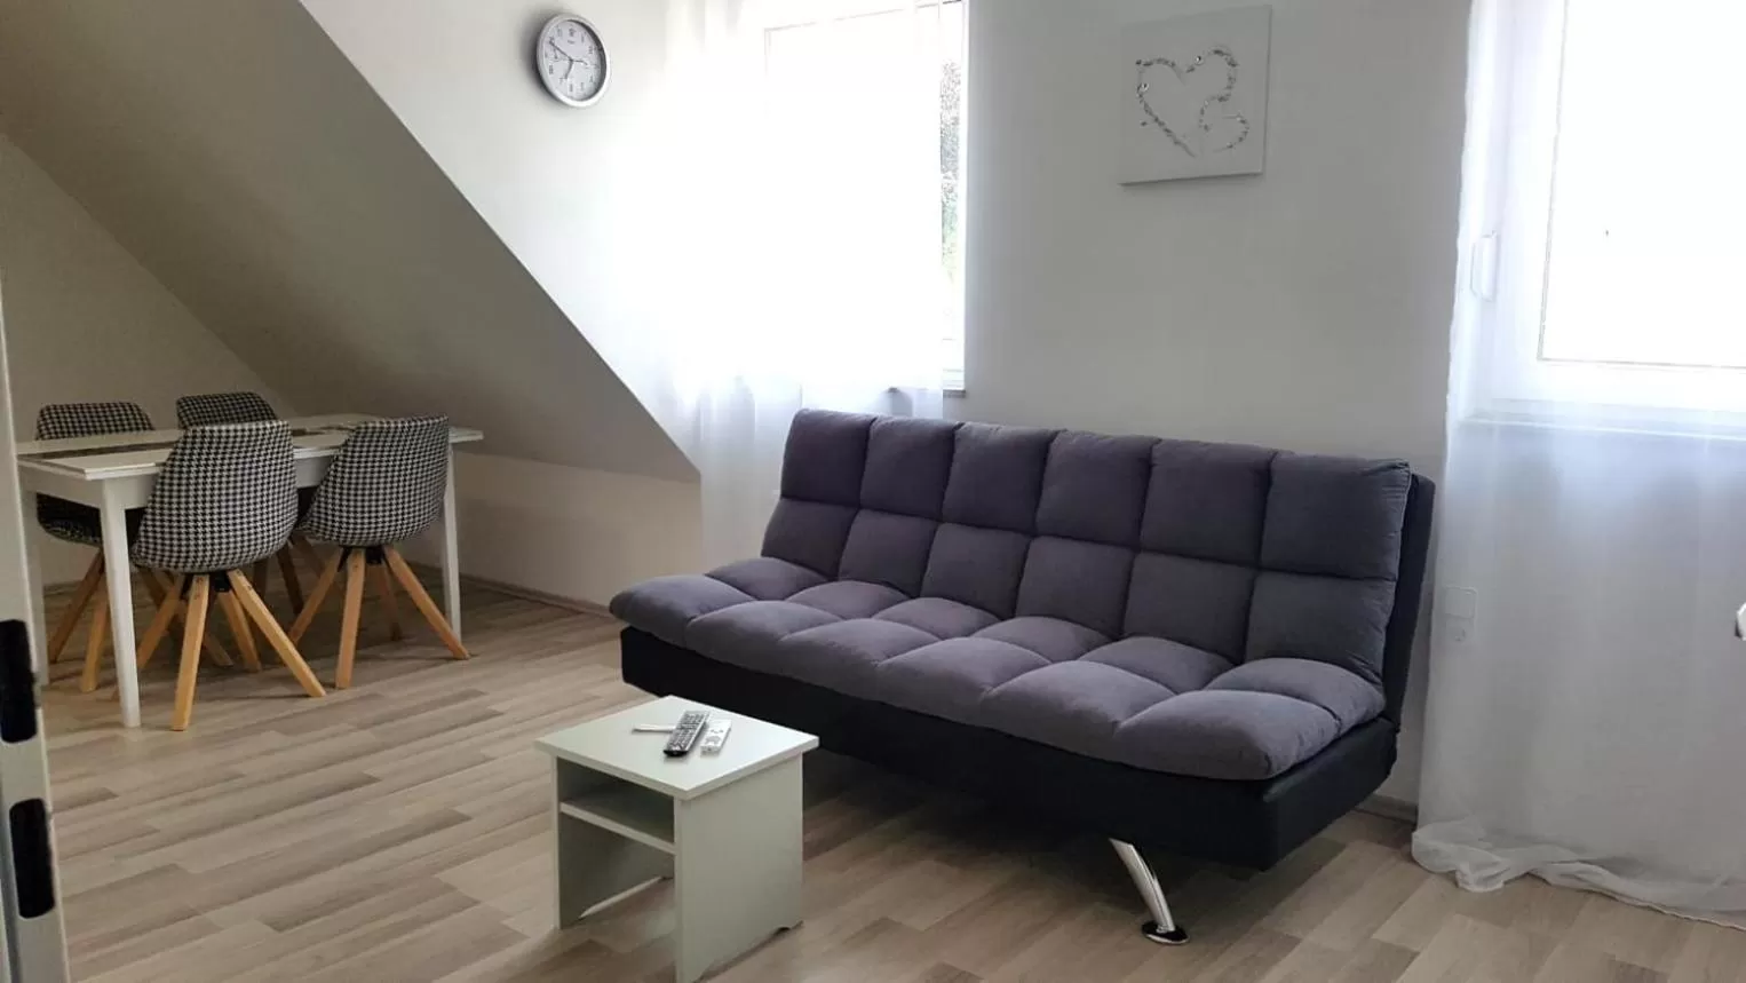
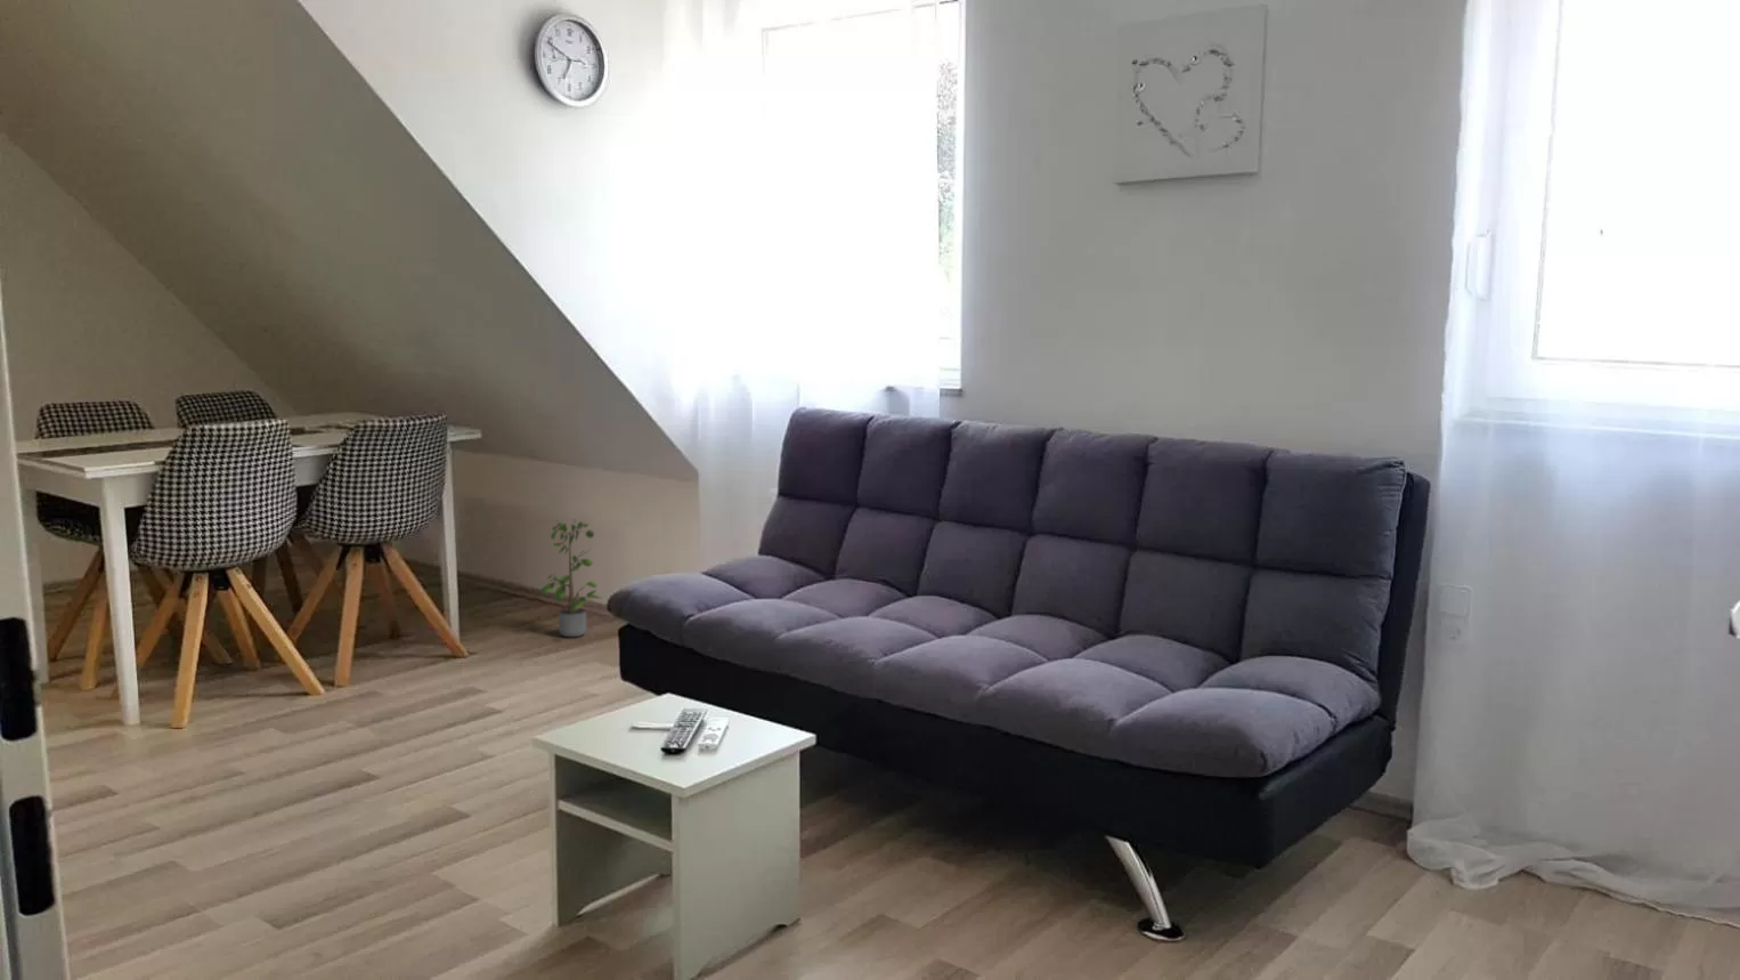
+ potted plant (571, 577)
